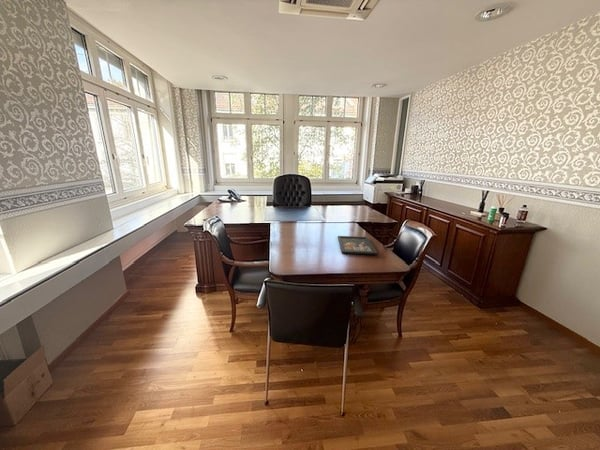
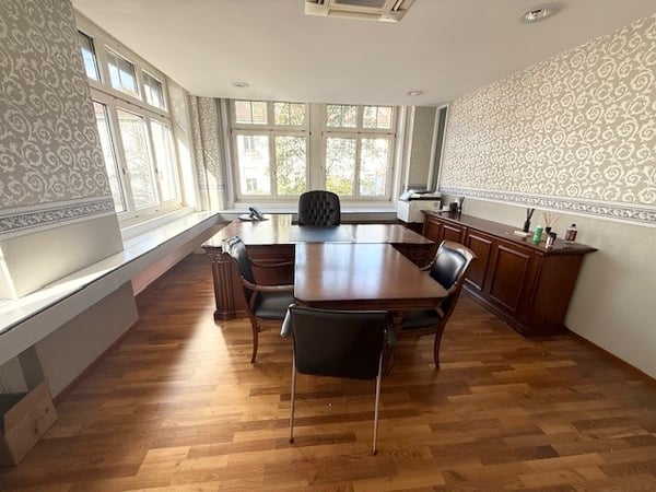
- picture frame (355, 244)
